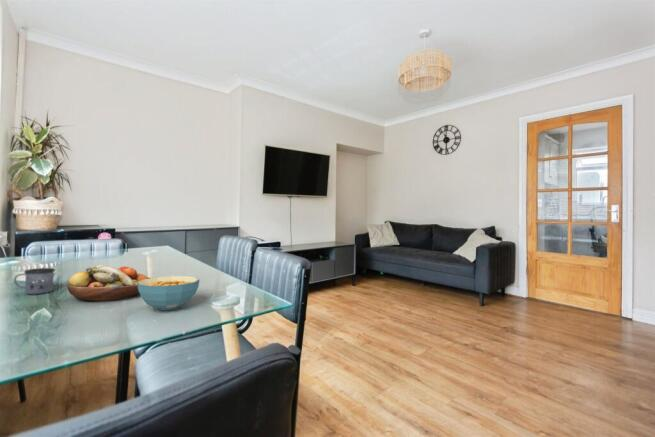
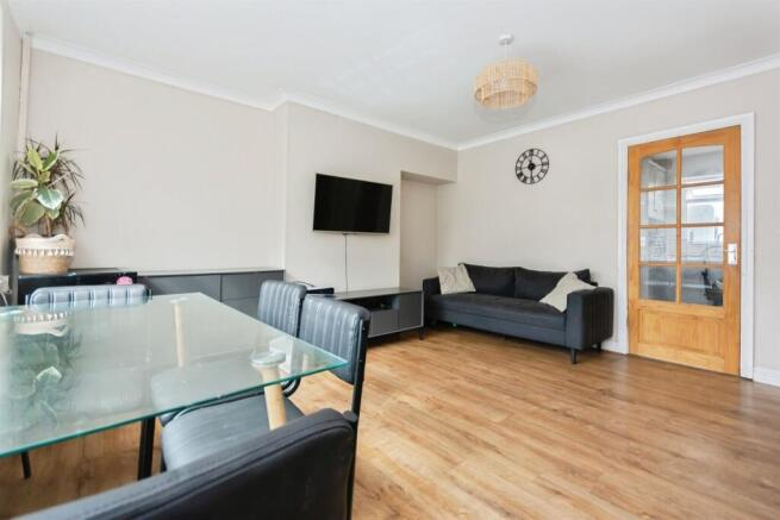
- fruit bowl (114, 278)
- mug (34, 281)
- cereal bowl (168, 294)
